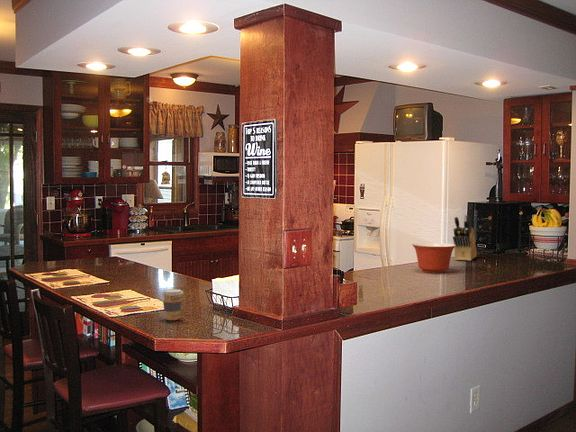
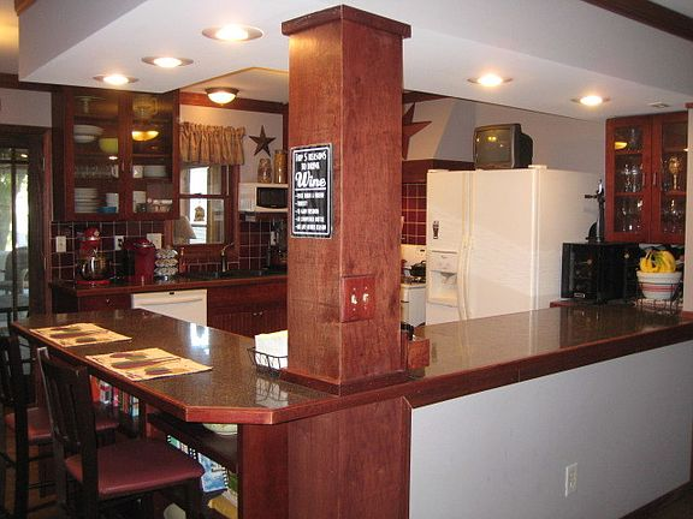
- coffee cup (172, 304)
- knife block (464, 236)
- mixing bowl (433, 258)
